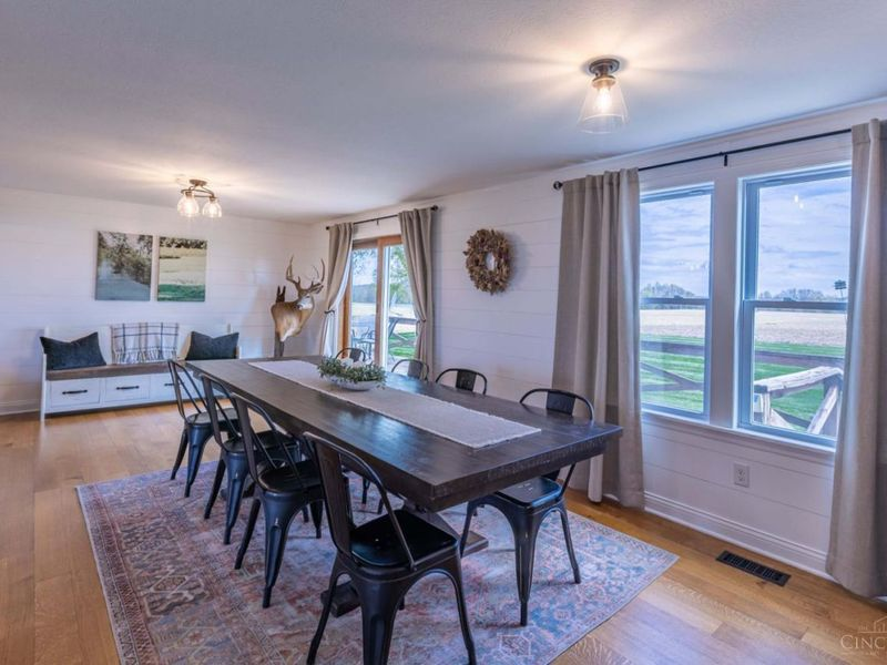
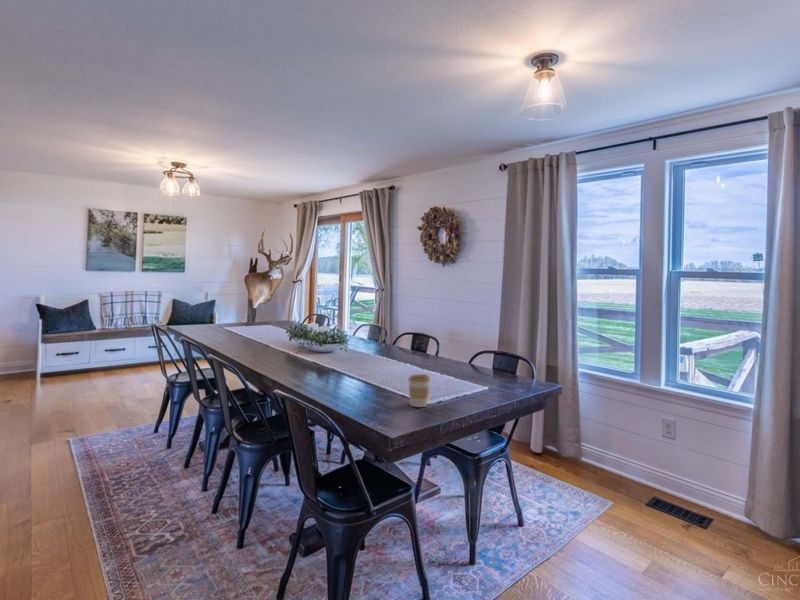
+ coffee cup (418, 389)
